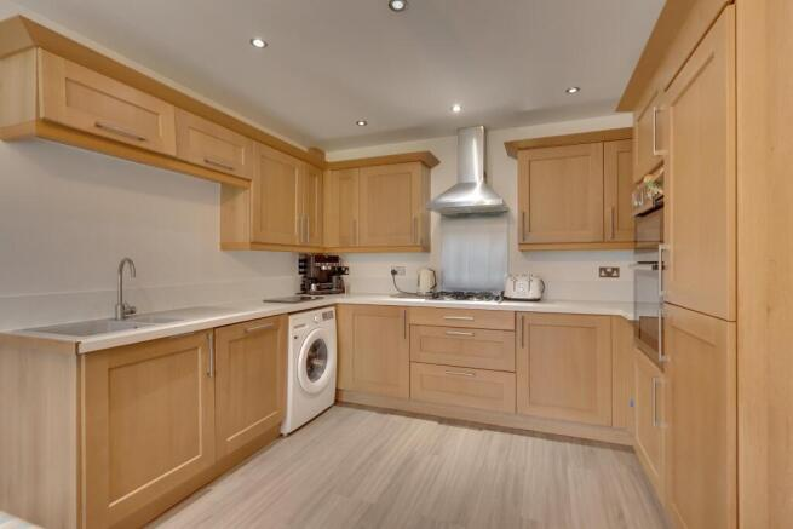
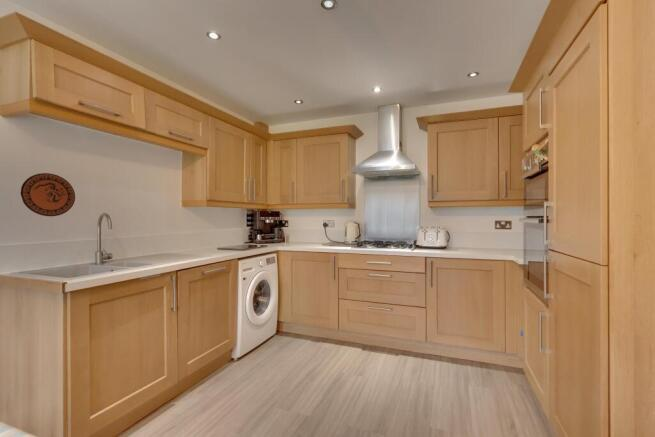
+ decorative plate (49, 194)
